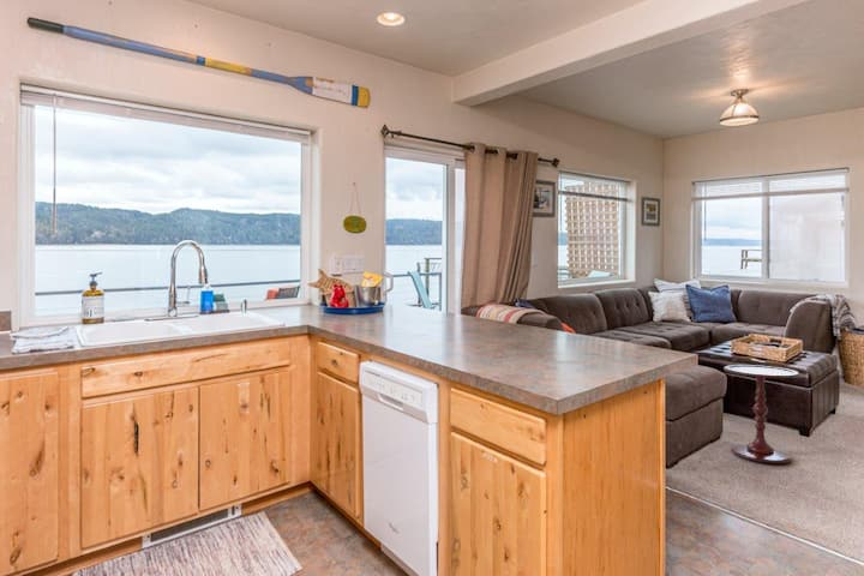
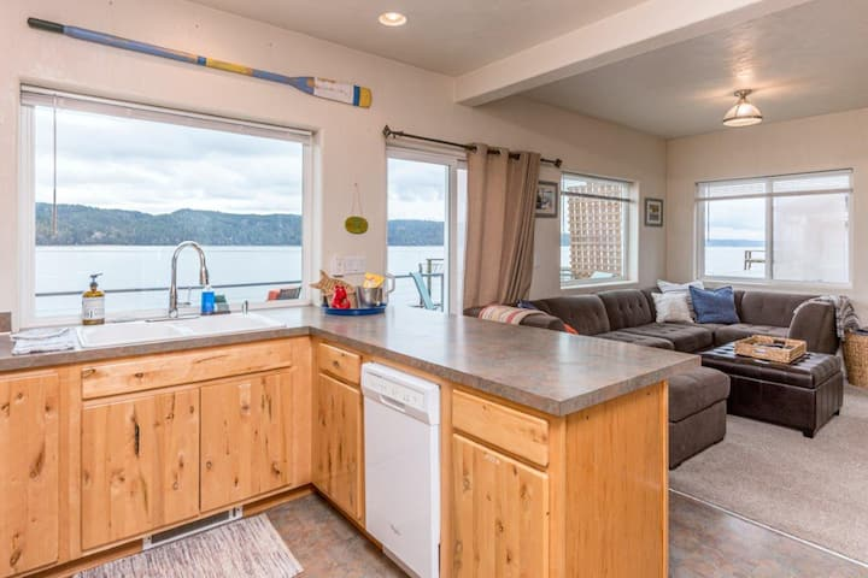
- side table (760, 412)
